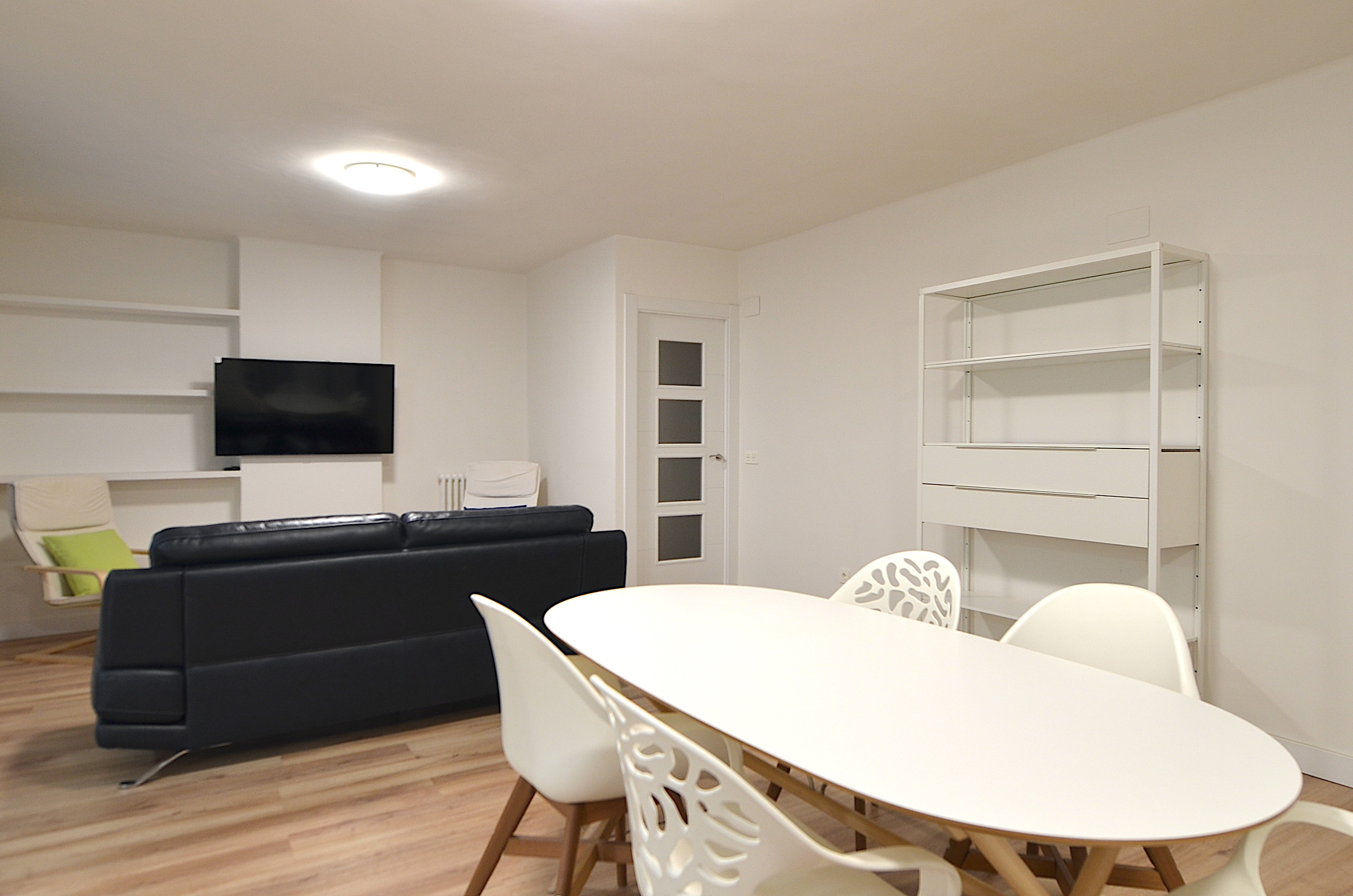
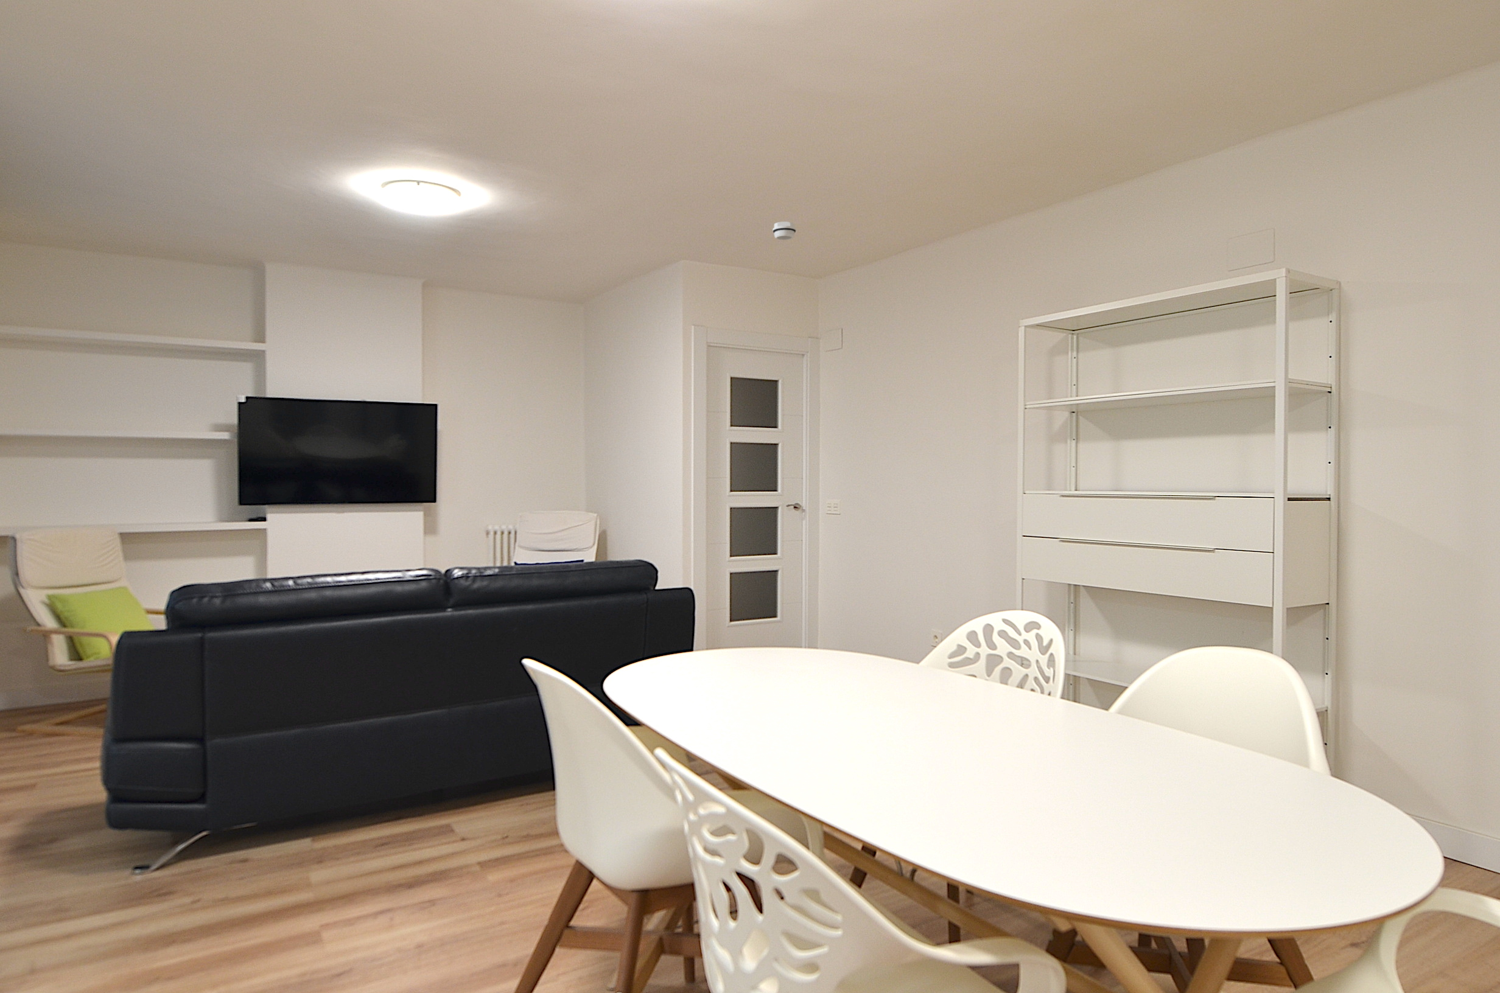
+ smoke detector (784, 231)
